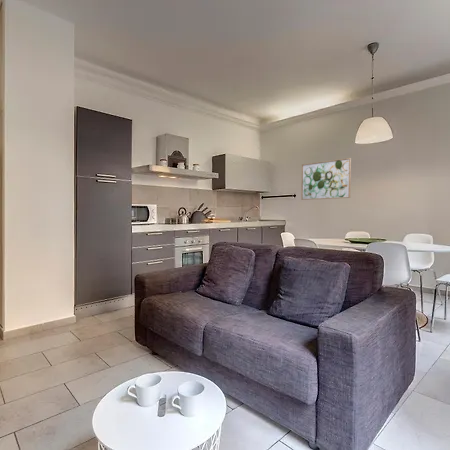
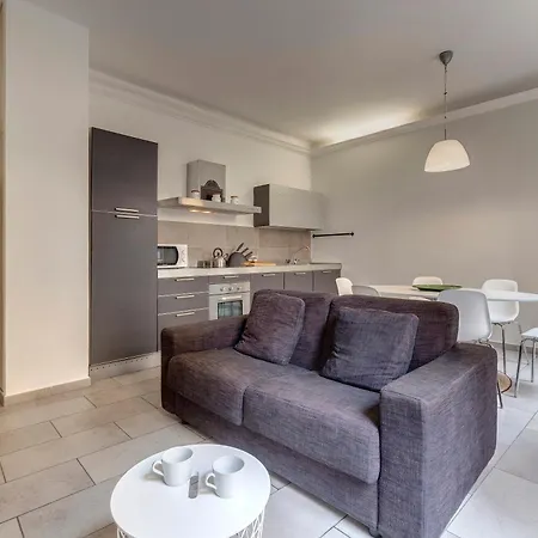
- wall art (324, 180)
